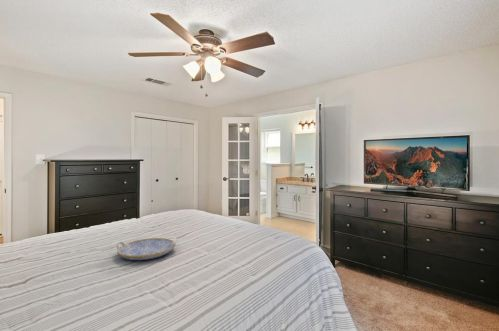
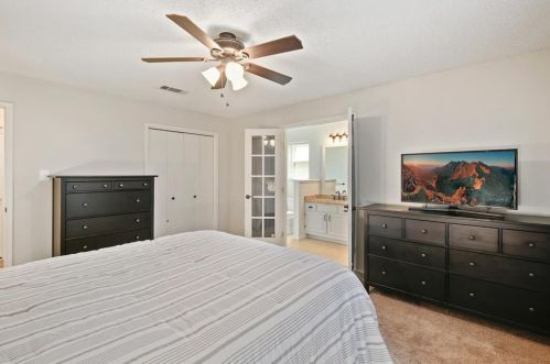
- serving tray (147, 247)
